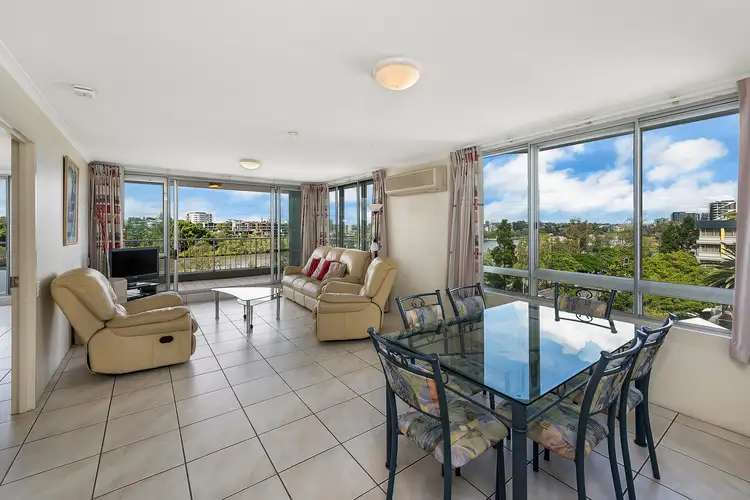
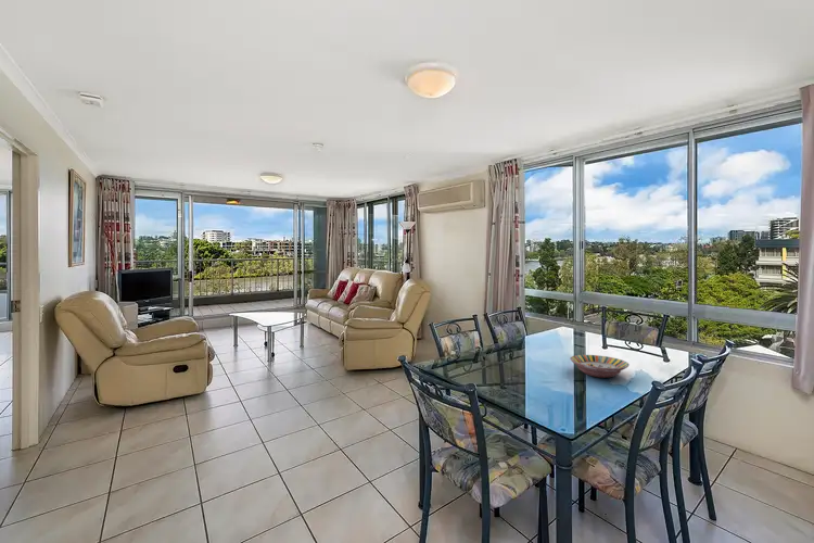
+ serving bowl (598, 367)
